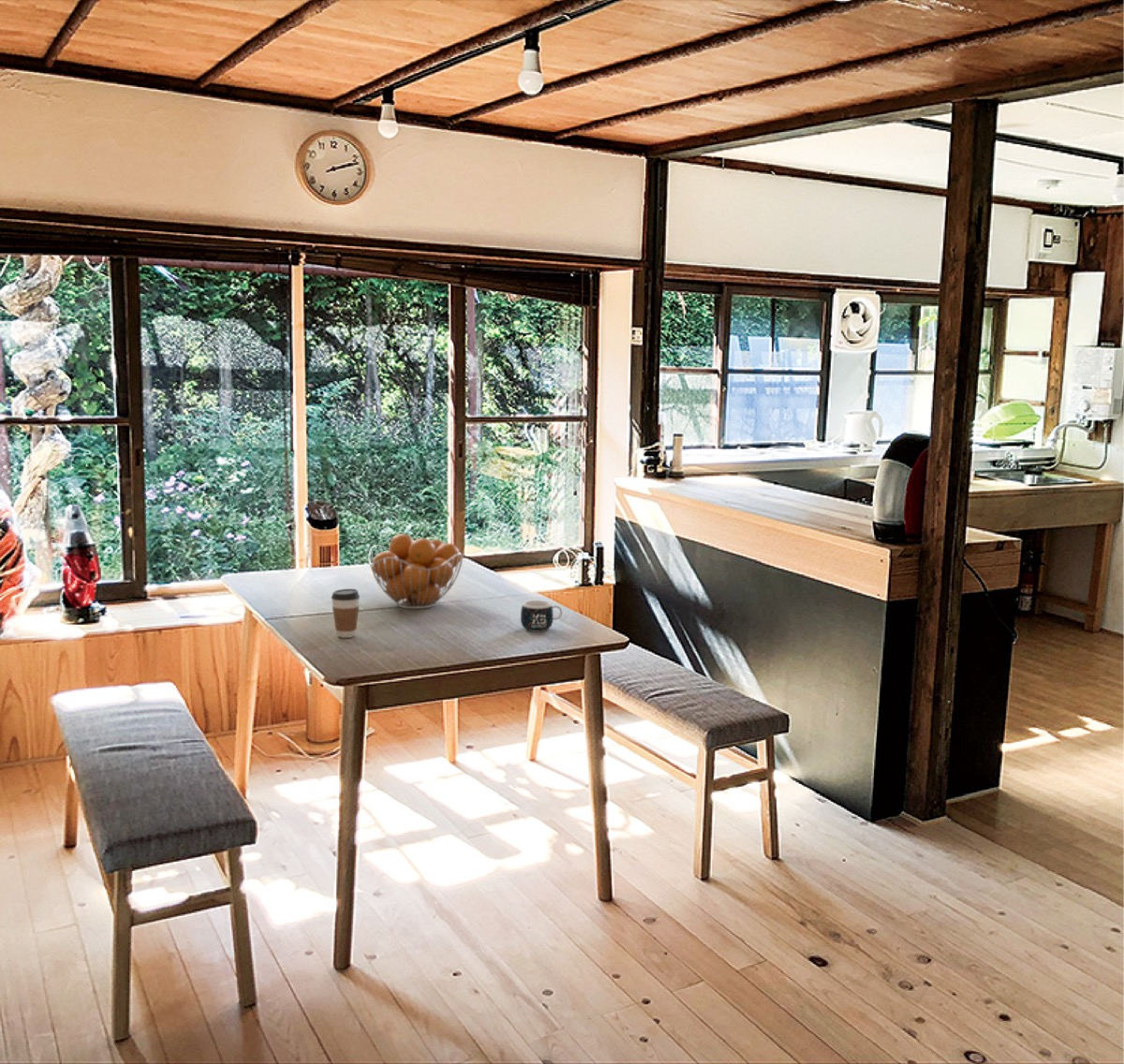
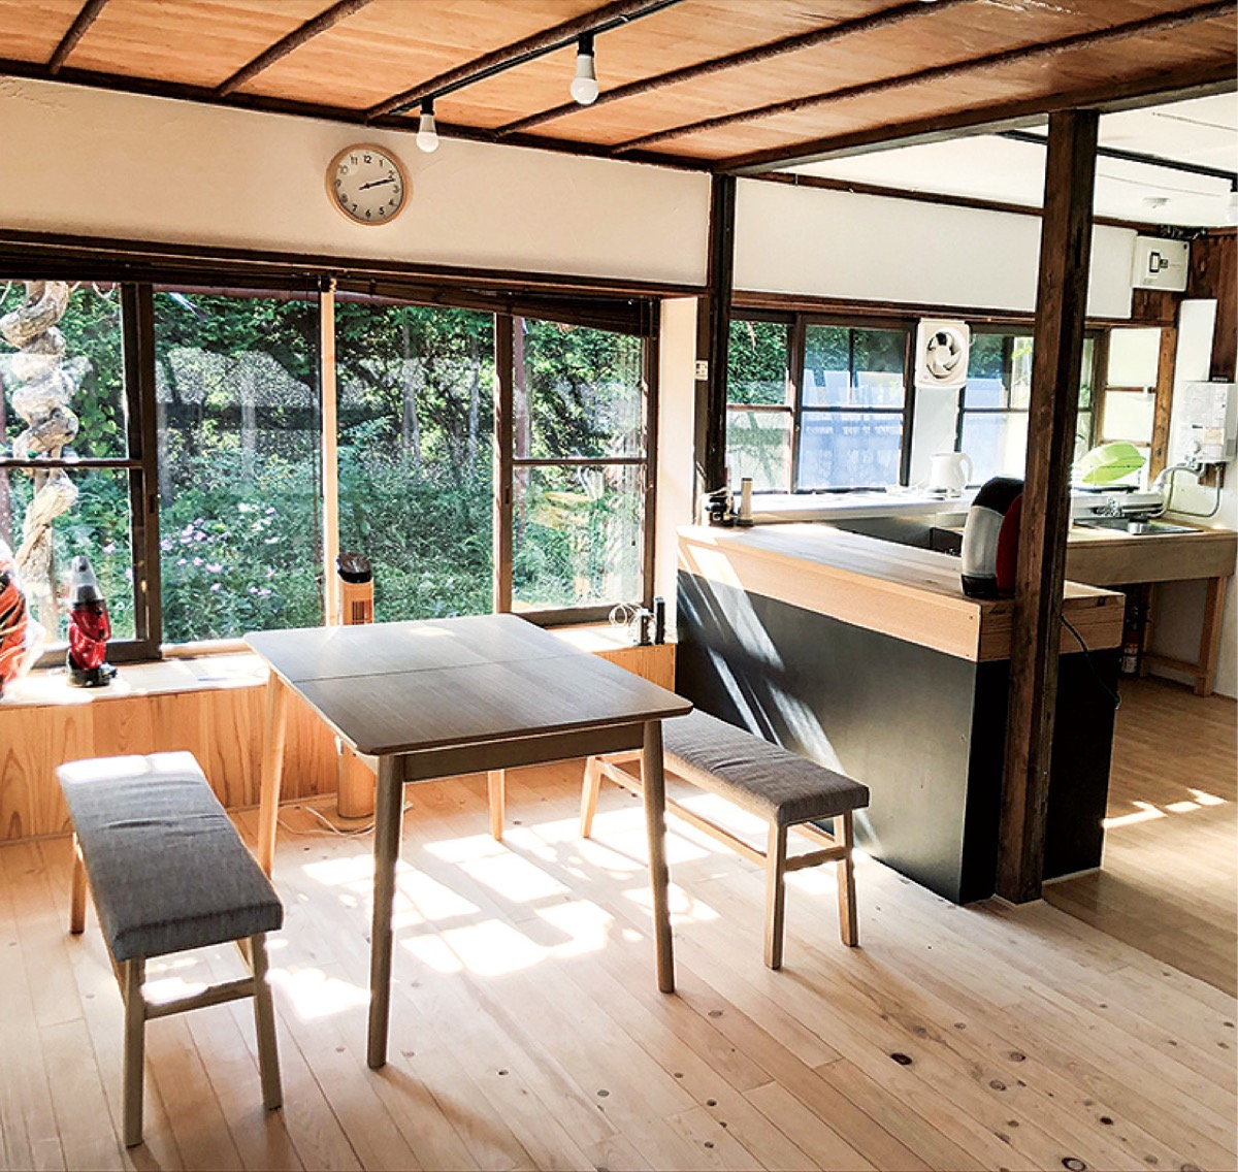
- fruit basket (416, 569)
- mug (541, 615)
- coffee cup (346, 613)
